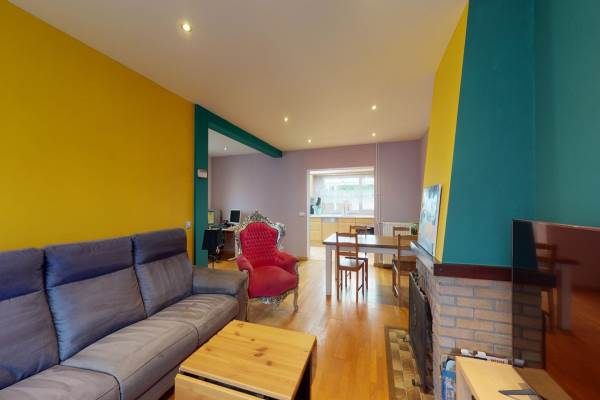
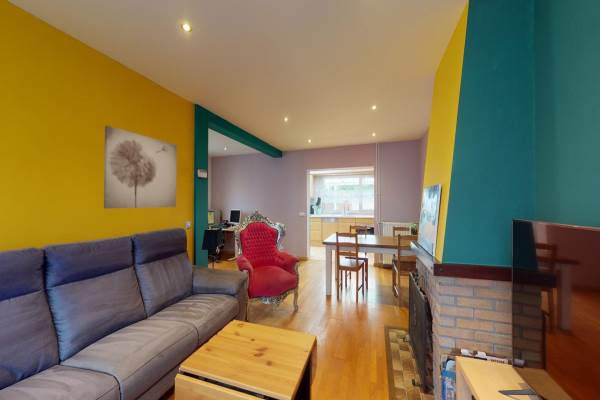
+ wall art (145, 172)
